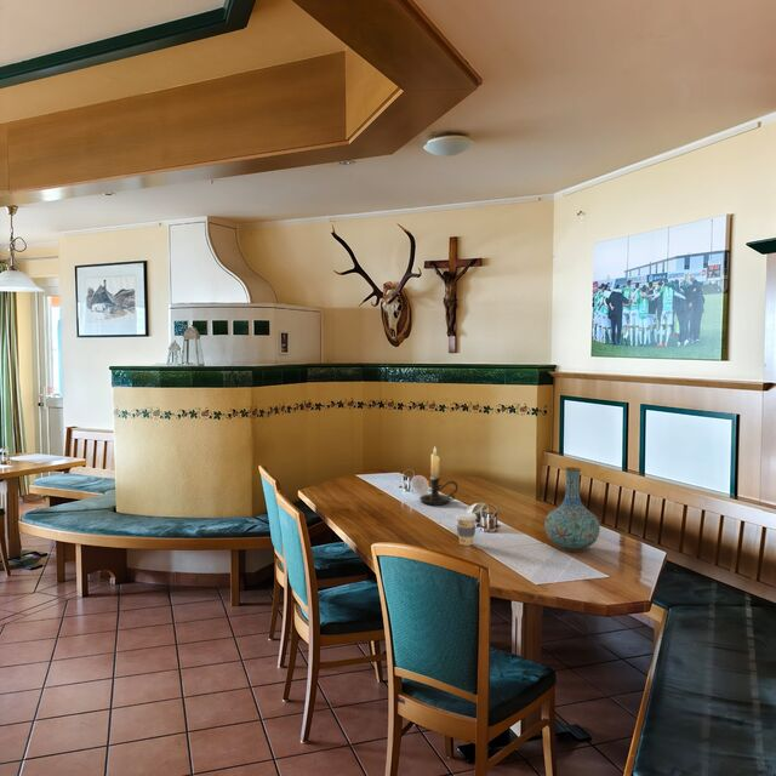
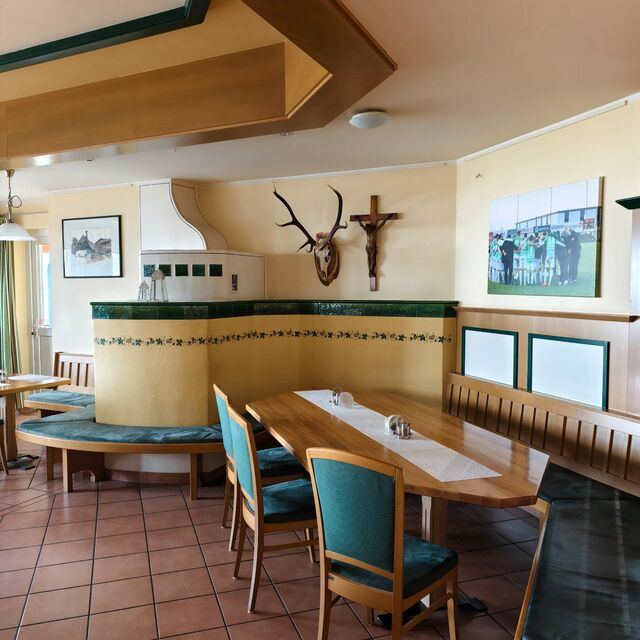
- vase (571, 508)
- coffee cup (466, 529)
- candle holder (439, 473)
